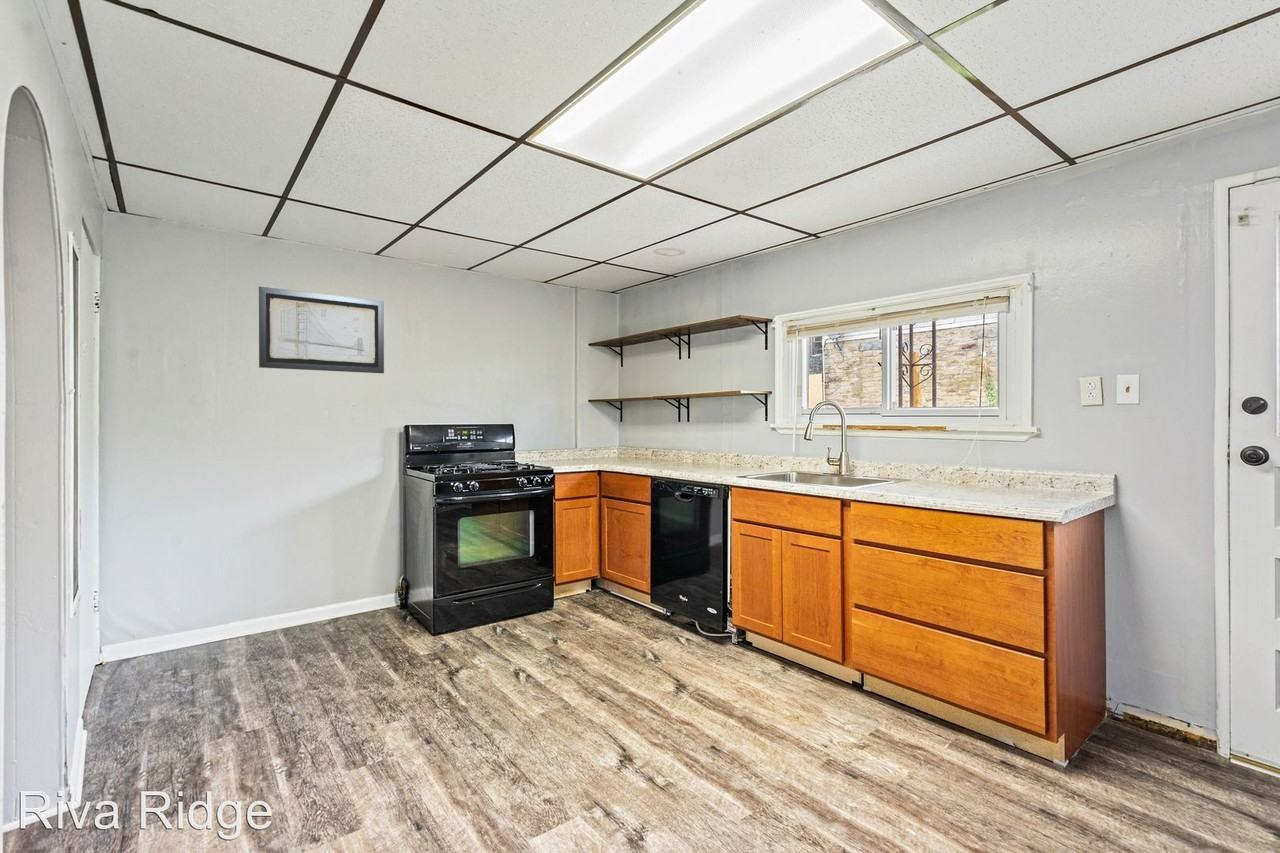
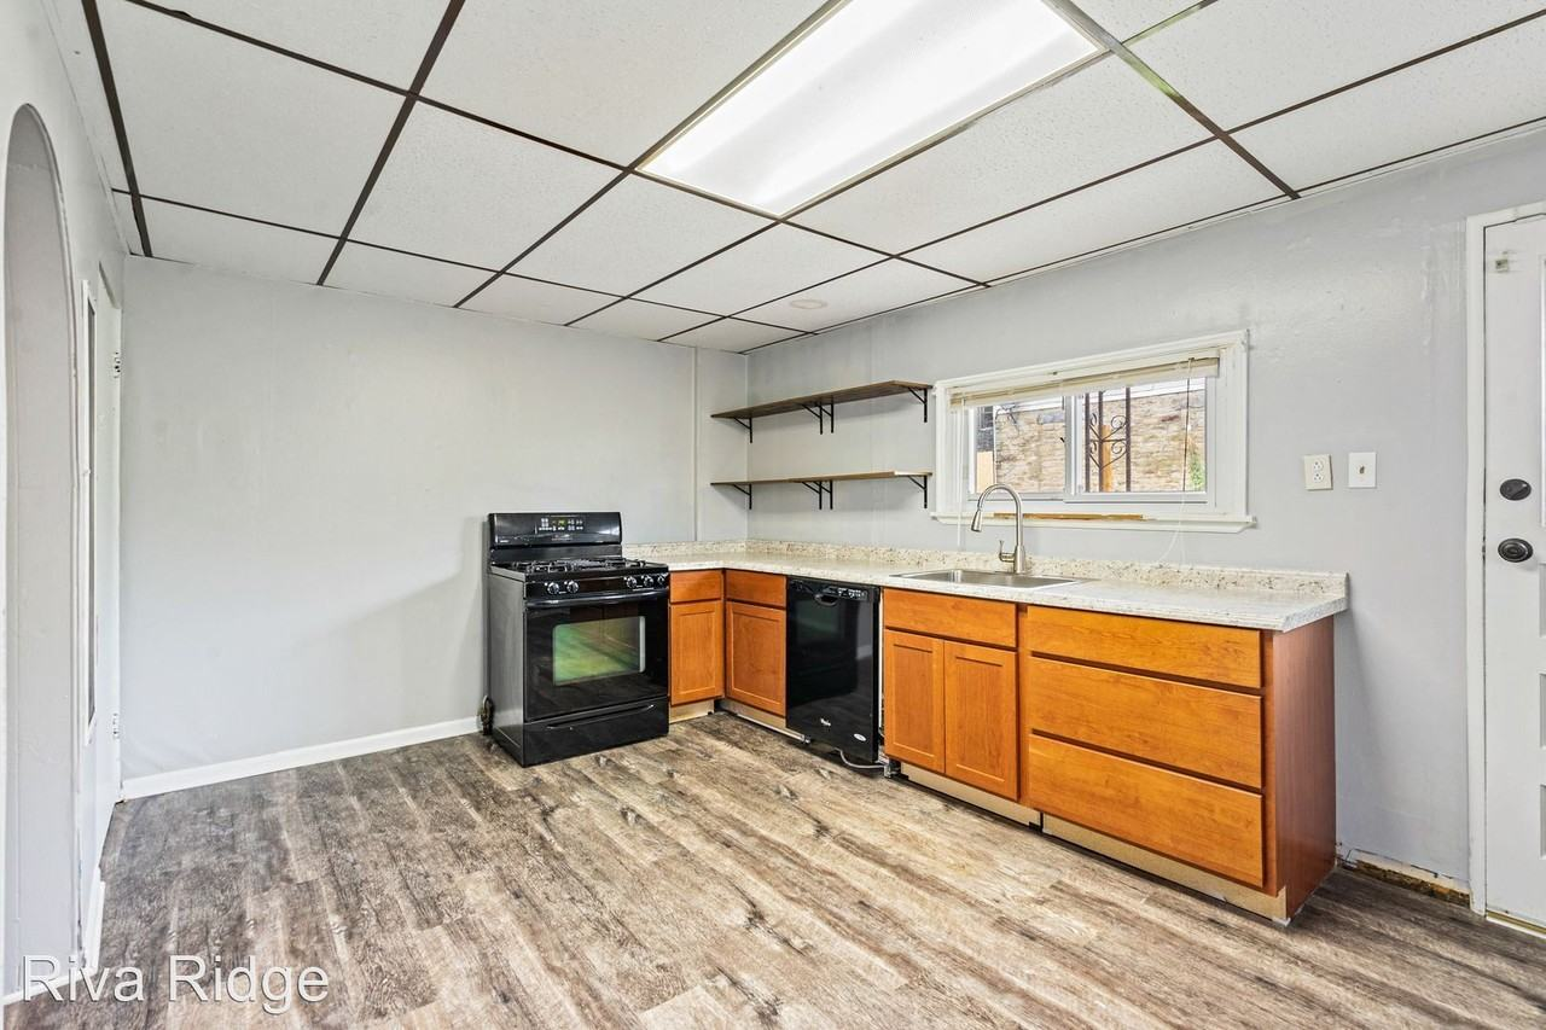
- wall art (324, 332)
